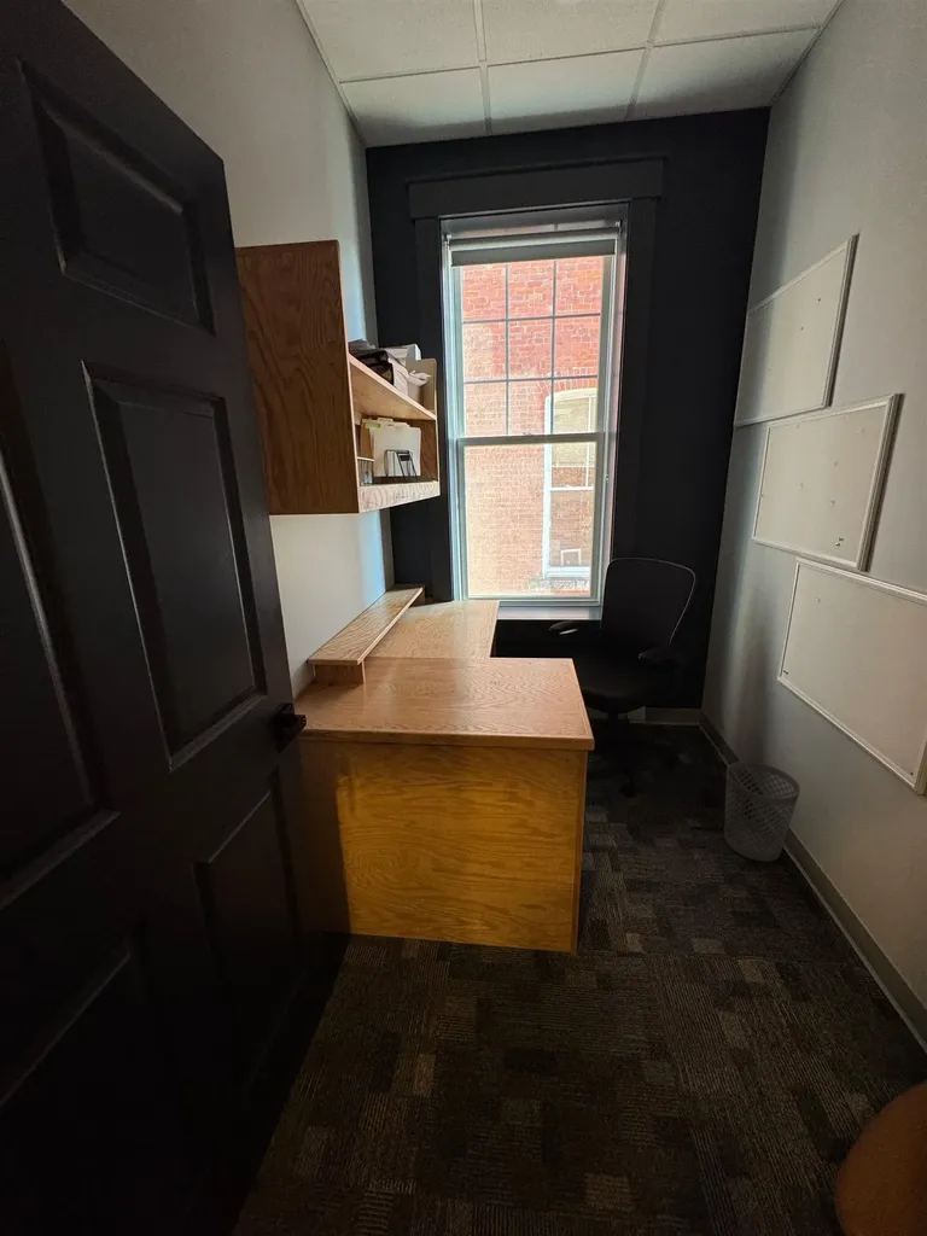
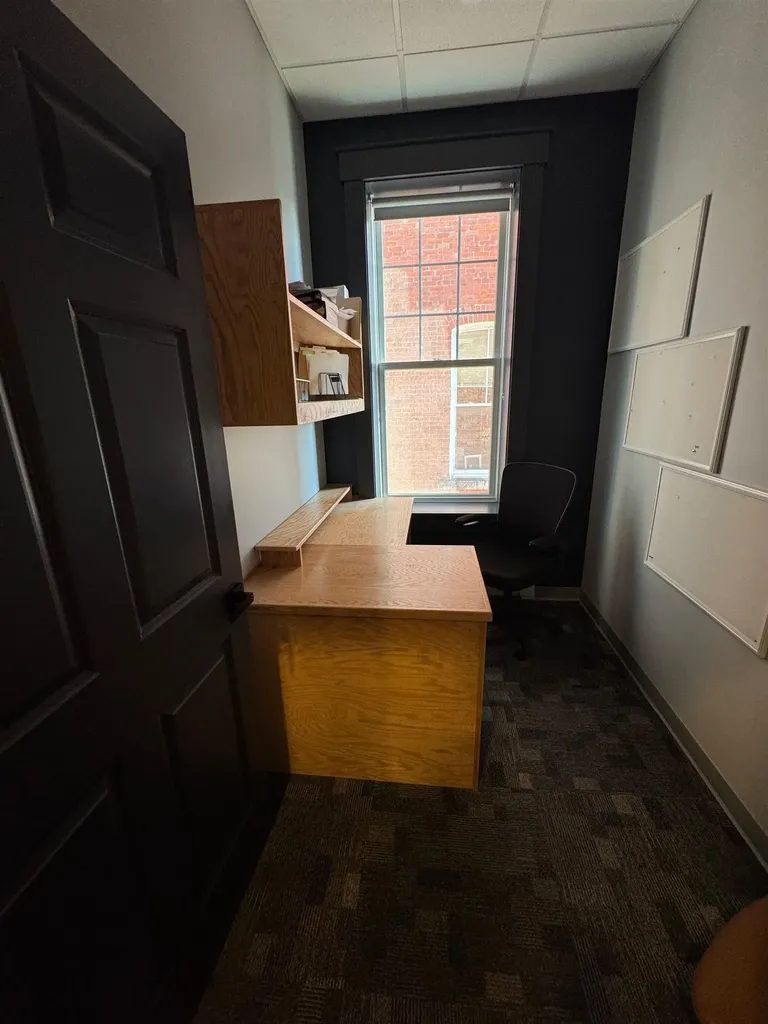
- wastebasket (757, 812)
